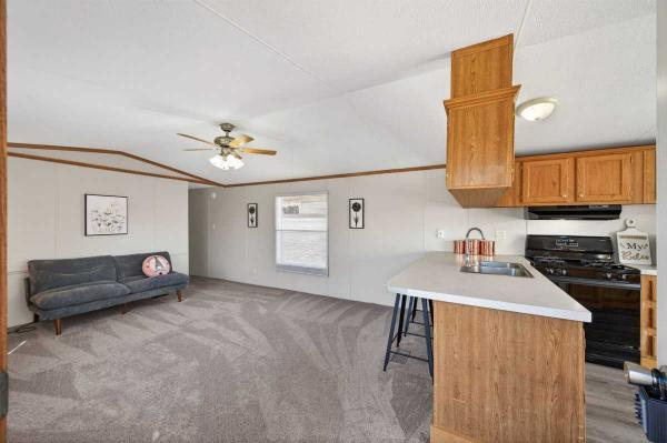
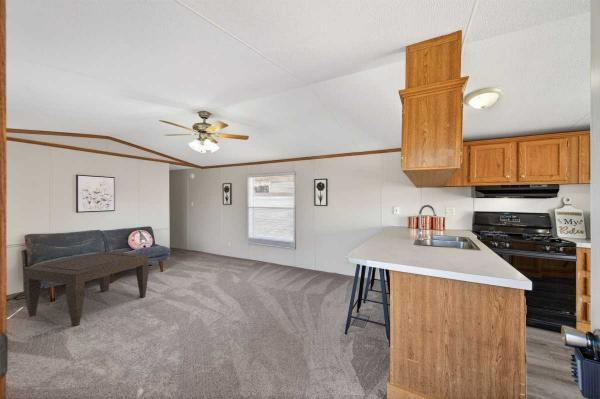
+ coffee table (92, 279)
